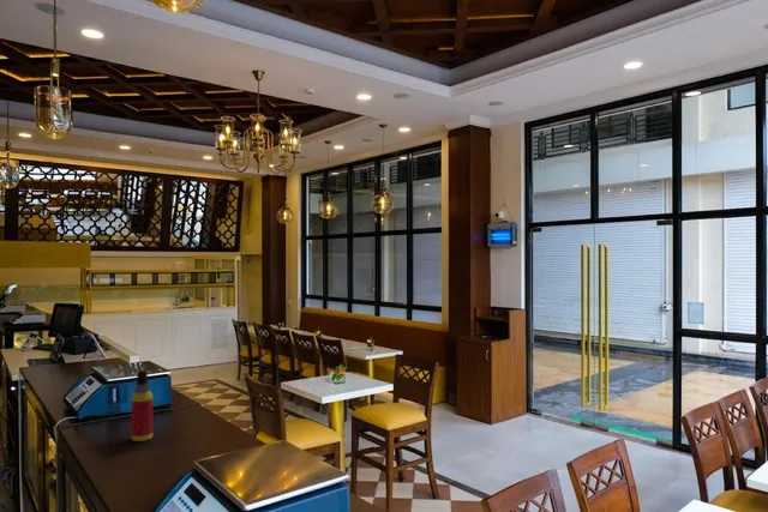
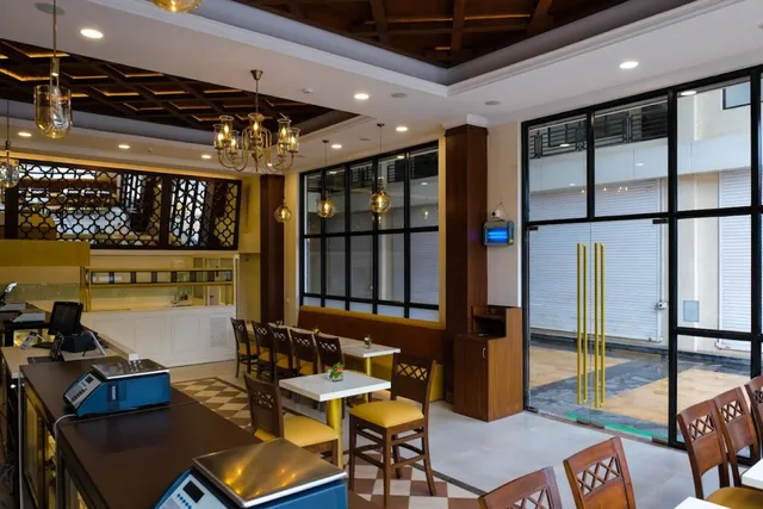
- spray bottle (142, 404)
